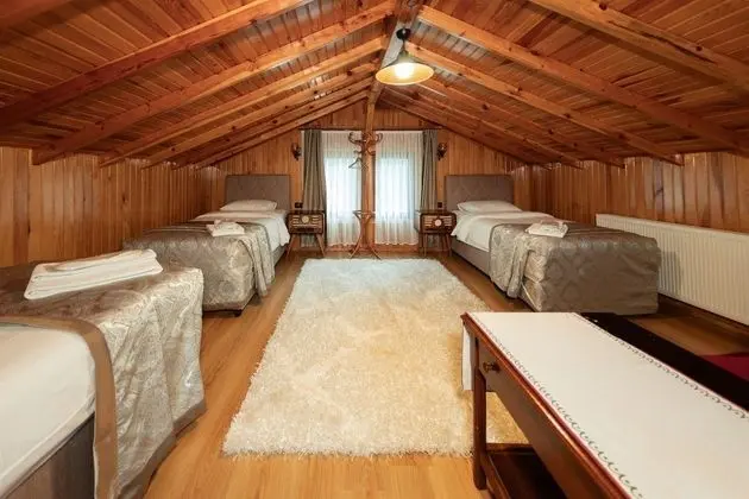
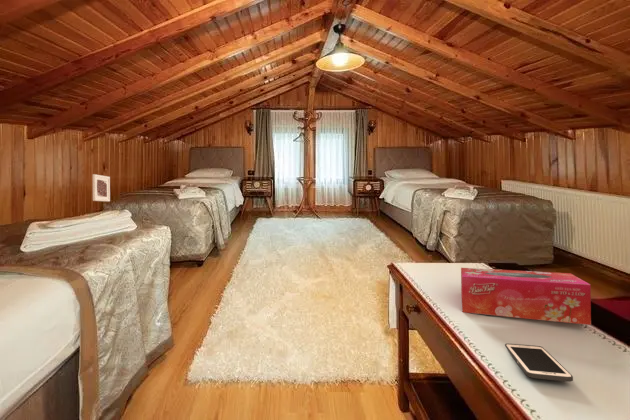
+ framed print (101, 188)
+ cell phone (535, 360)
+ tissue box (517, 292)
